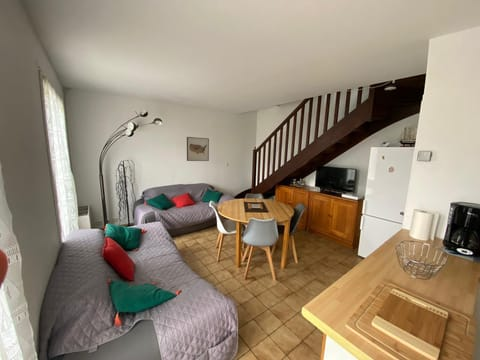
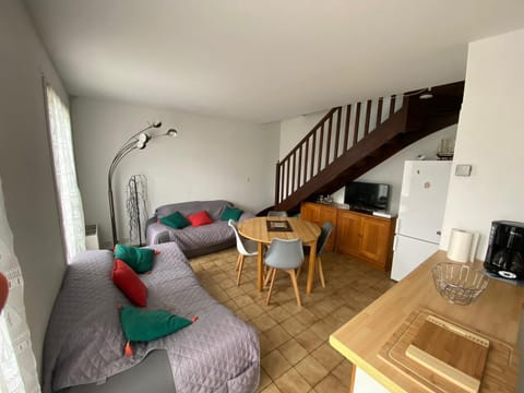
- wall art (198, 149)
